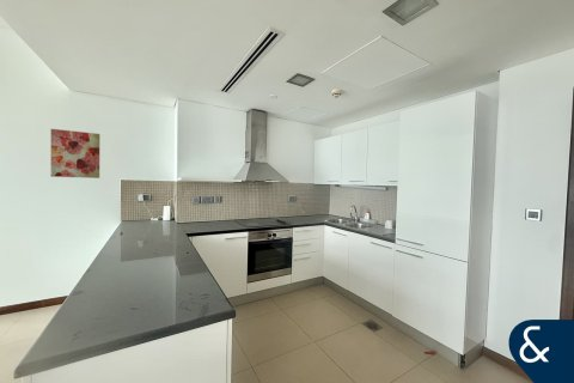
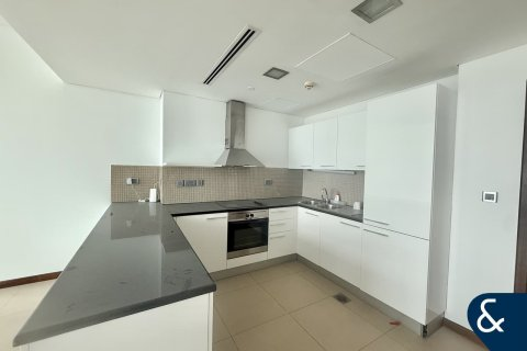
- wall art (75, 154)
